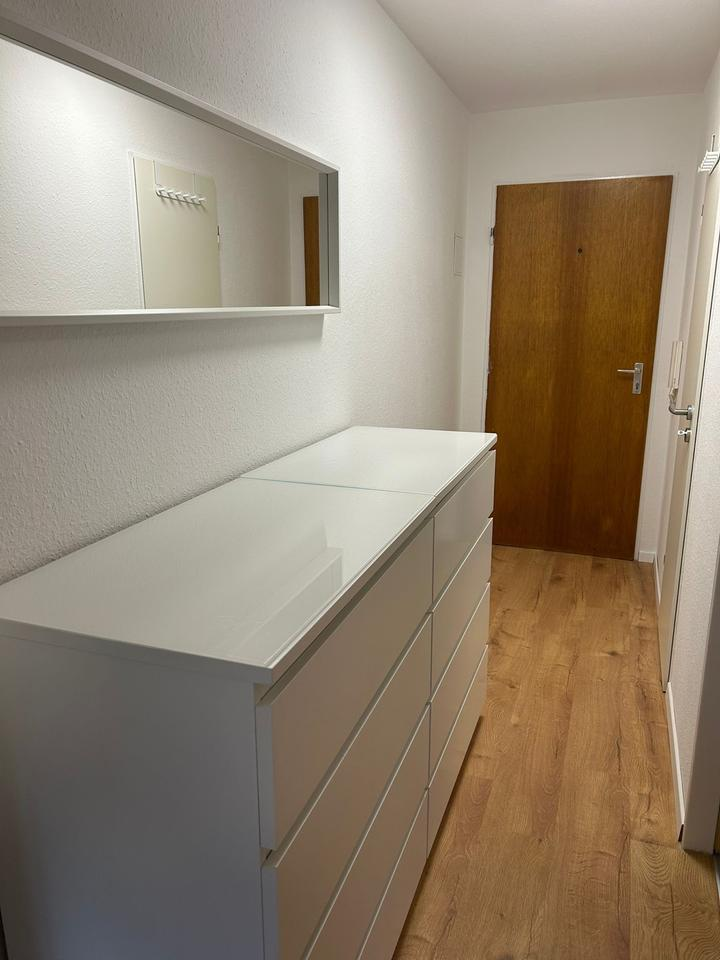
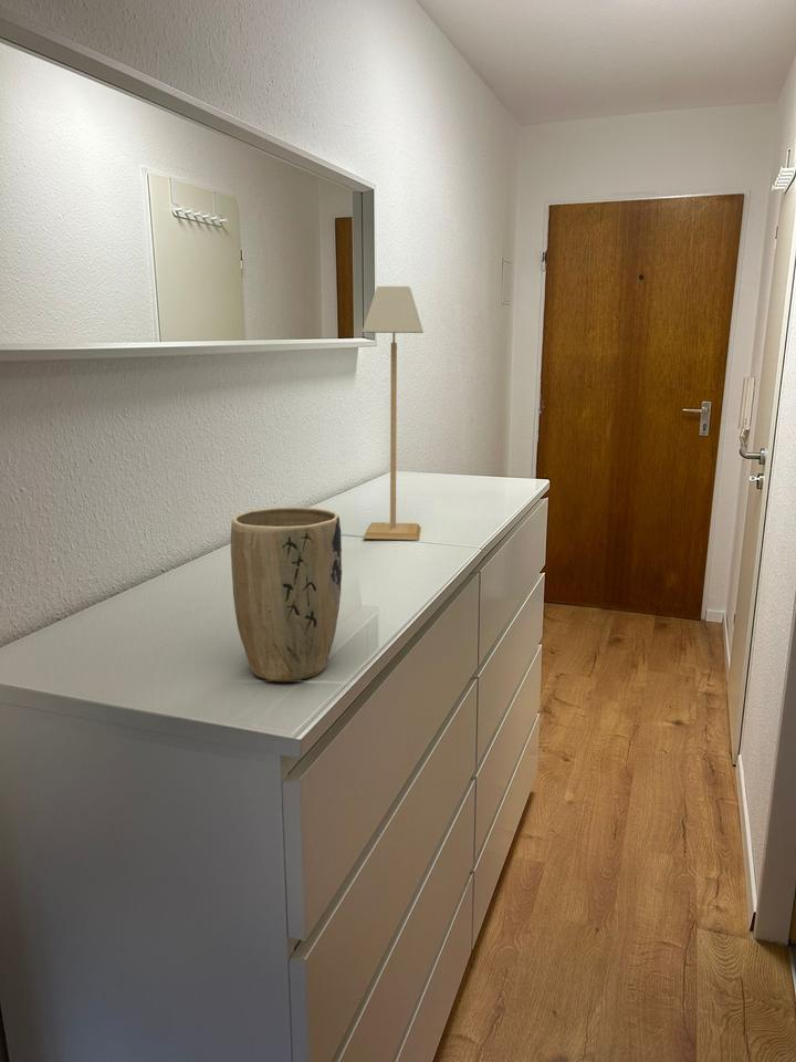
+ table lamp (394, 414)
+ plant pot (287, 593)
